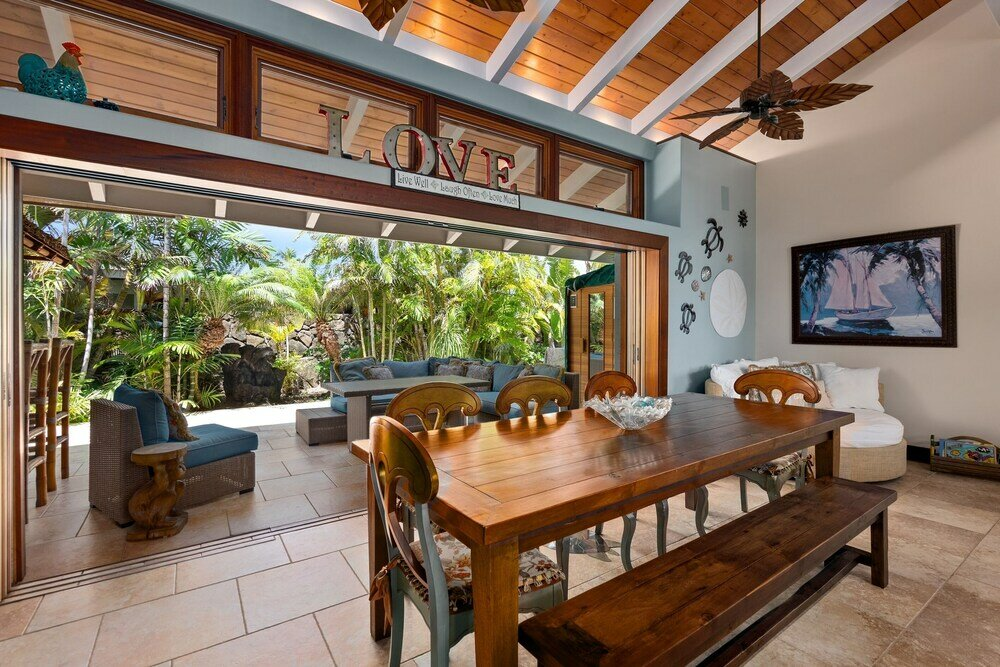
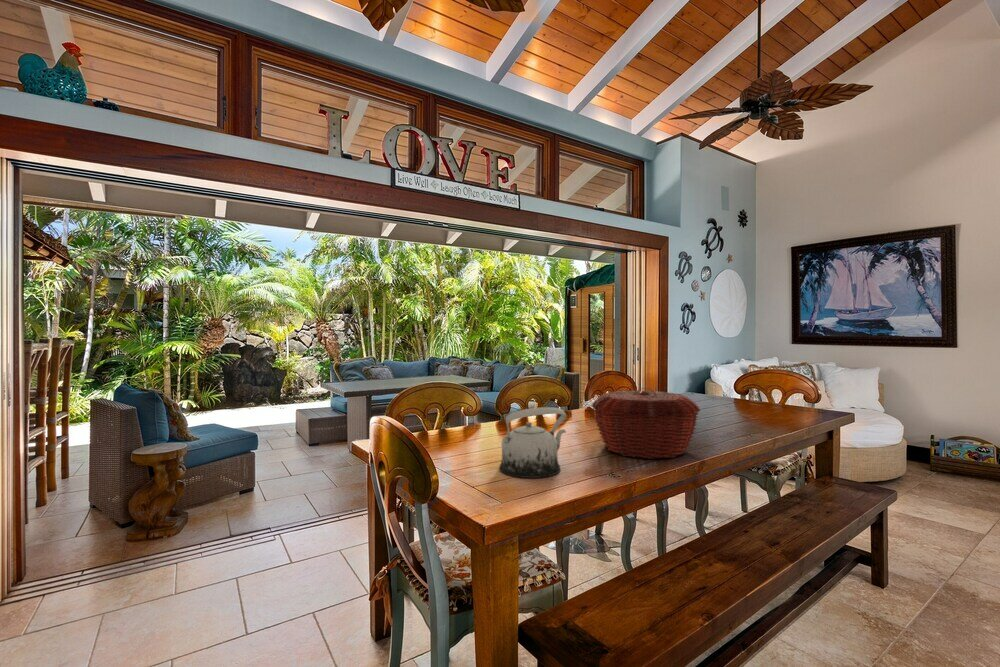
+ woven basket (644, 418)
+ teapot (534, 436)
